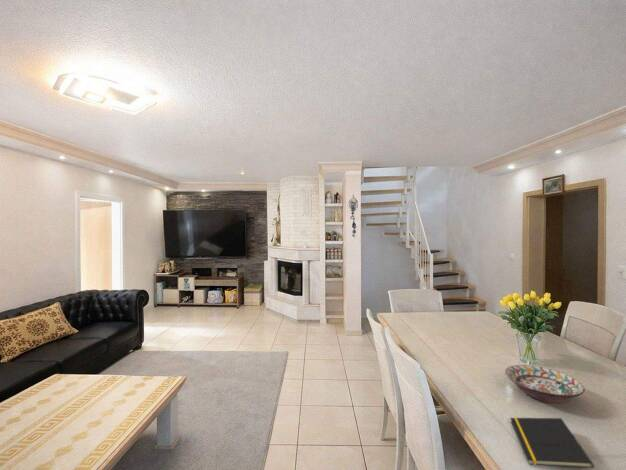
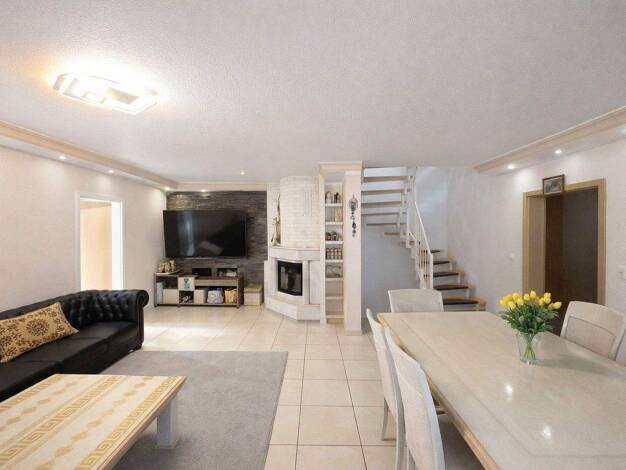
- notepad (546, 439)
- decorative bowl (542, 386)
